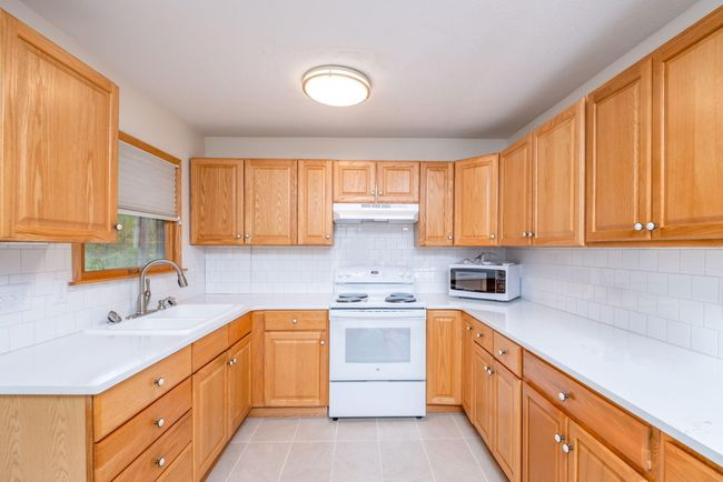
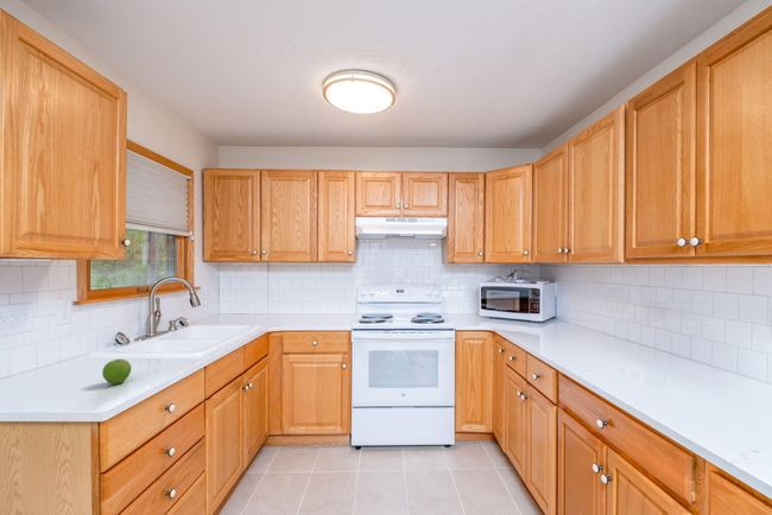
+ fruit (116, 371)
